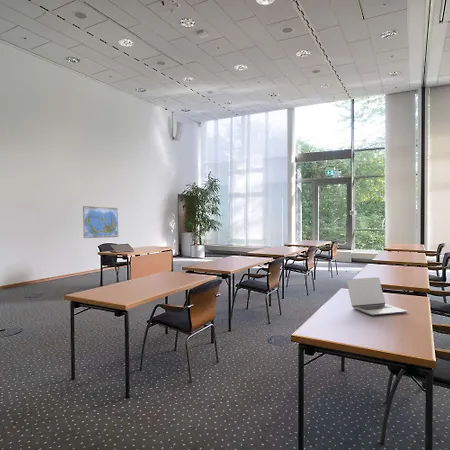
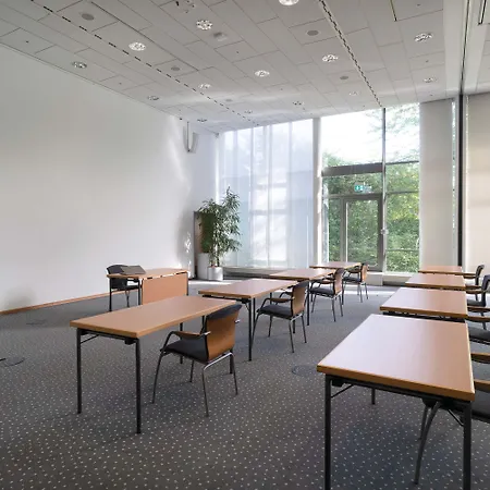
- world map (101, 222)
- laptop (375, 295)
